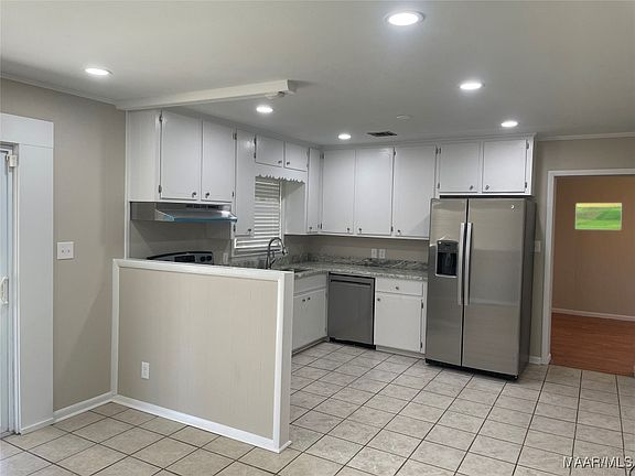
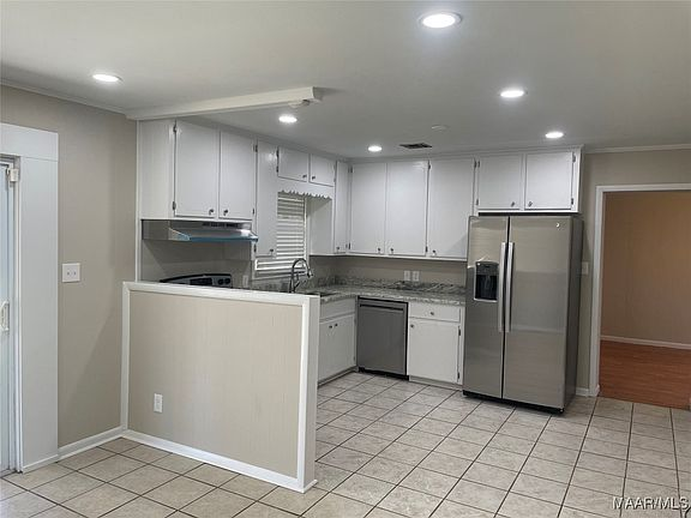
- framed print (598, 216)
